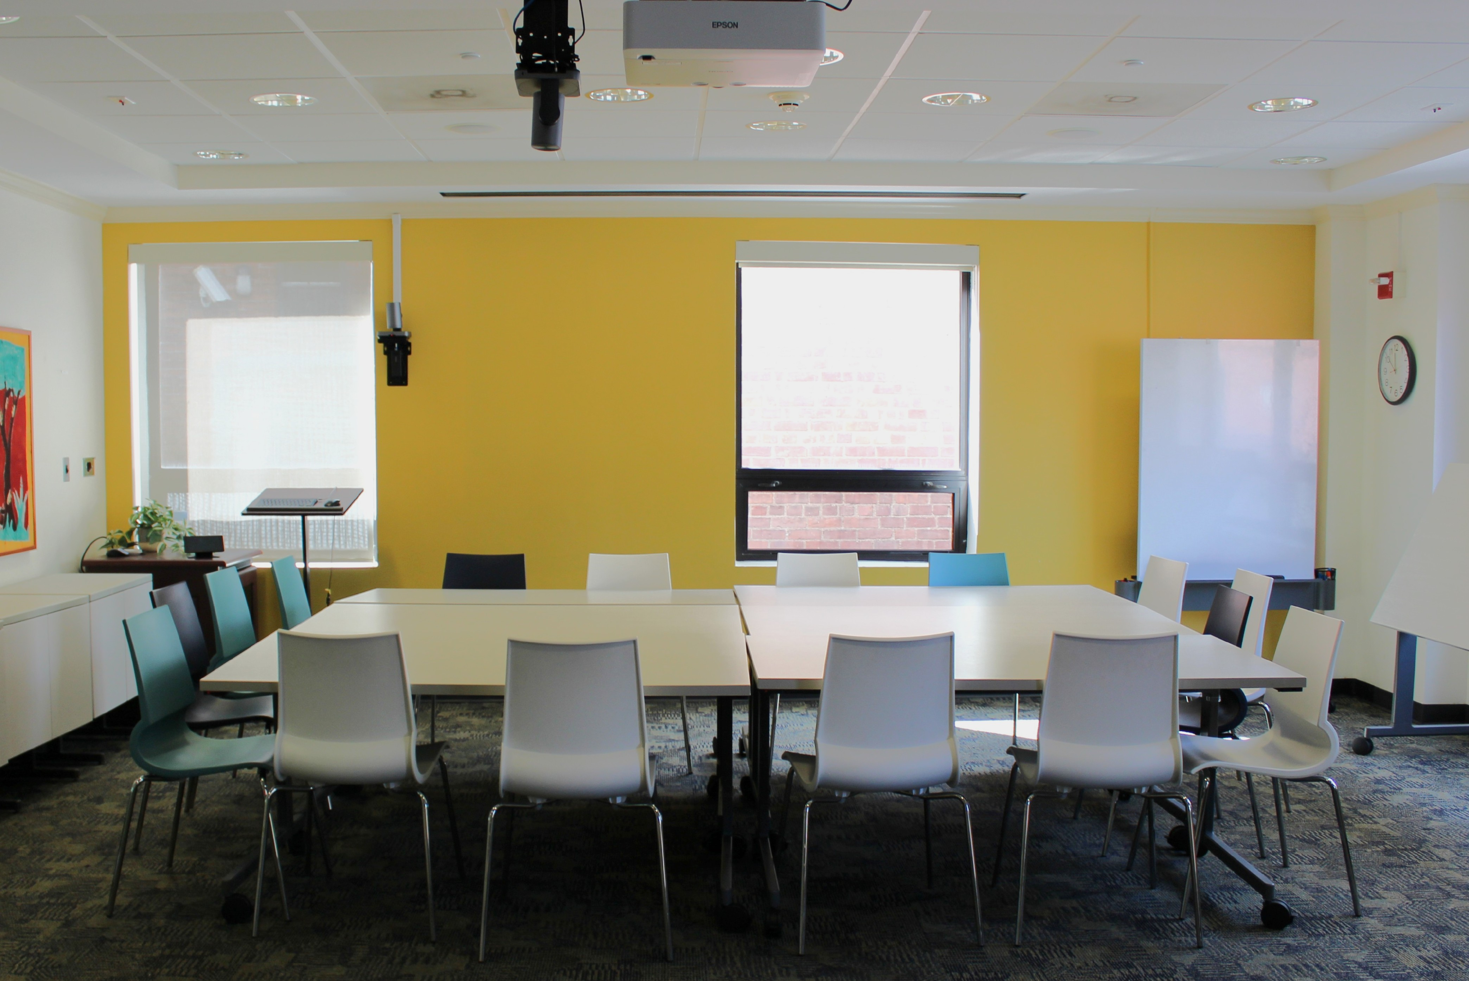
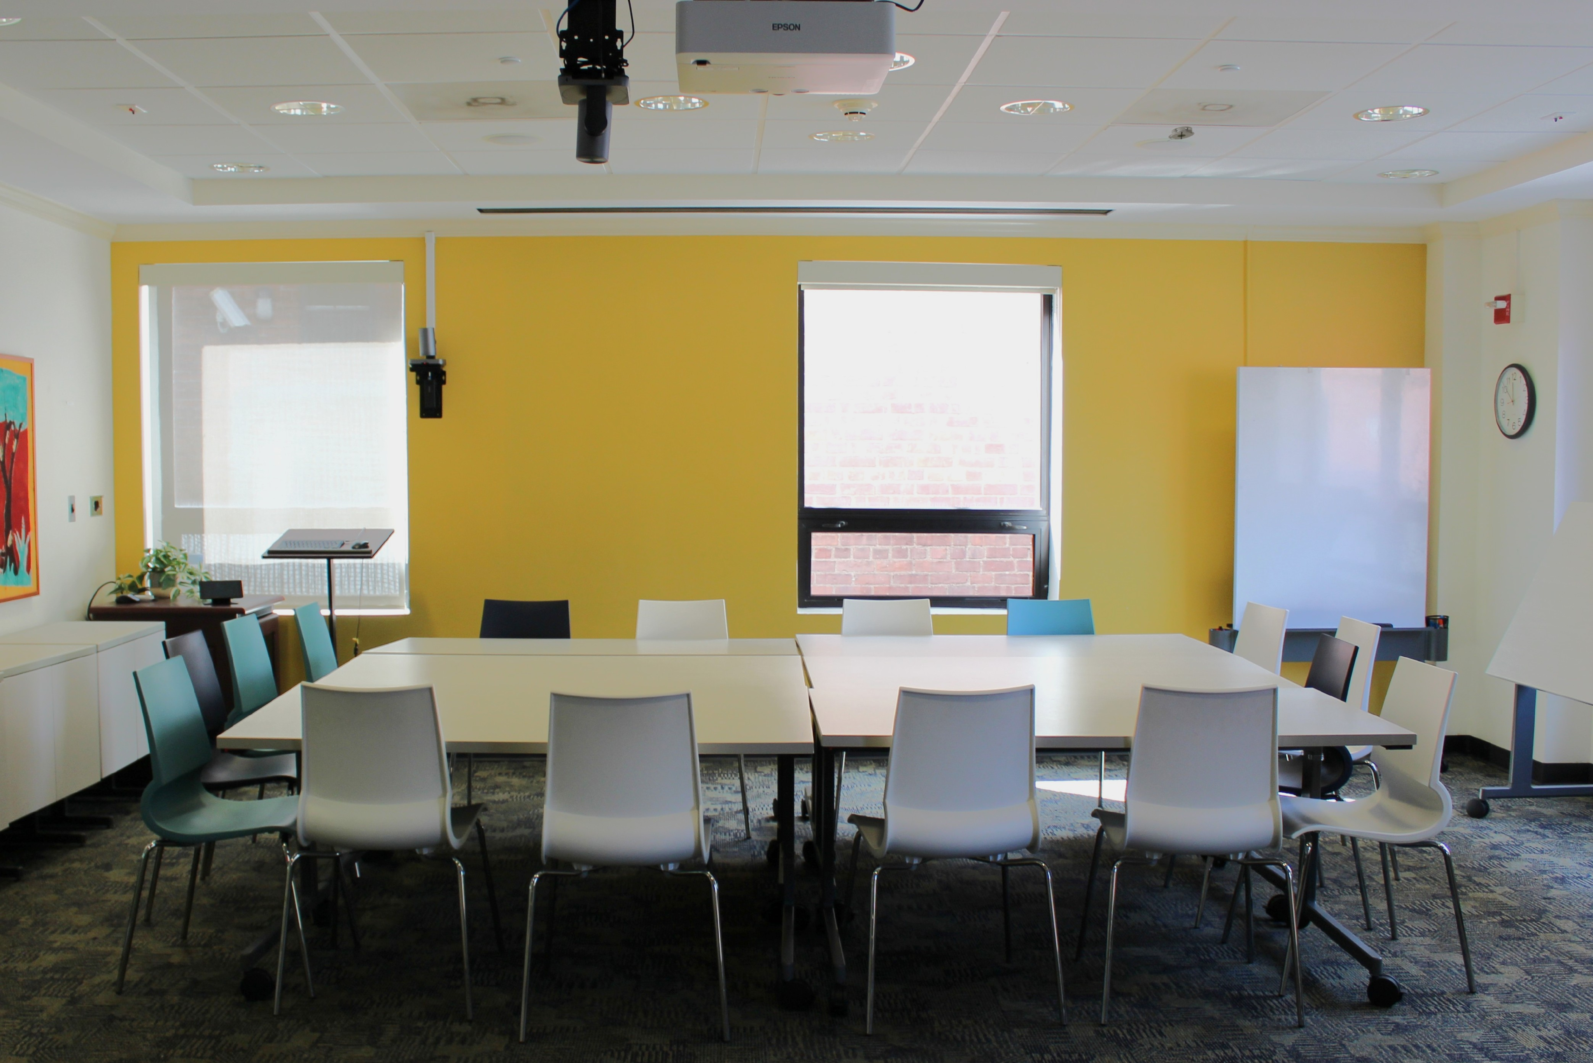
+ smoke detector (1180, 133)
